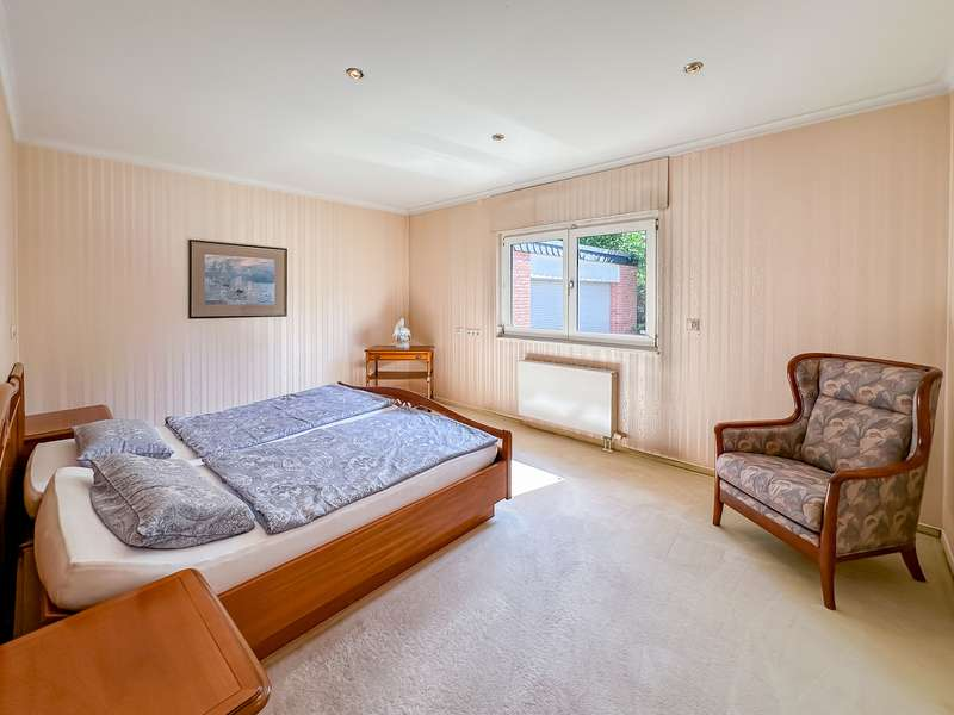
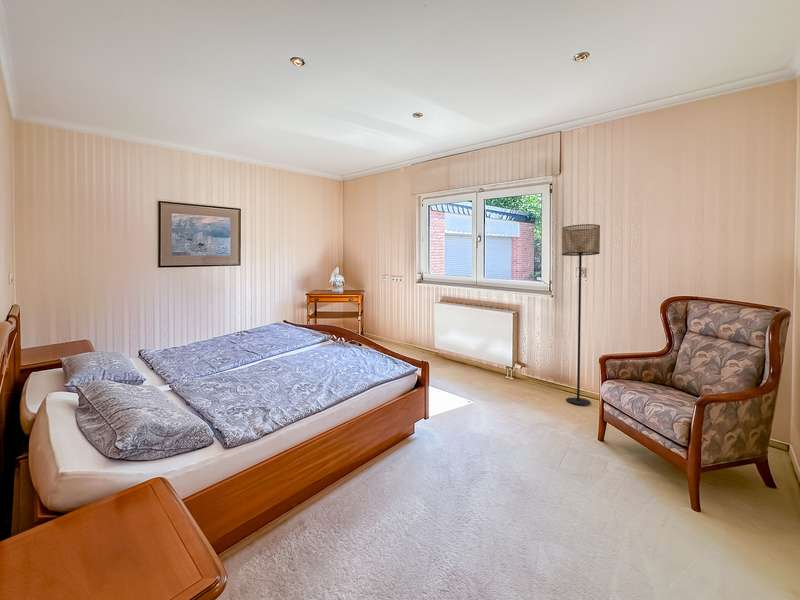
+ floor lamp (579, 314)
